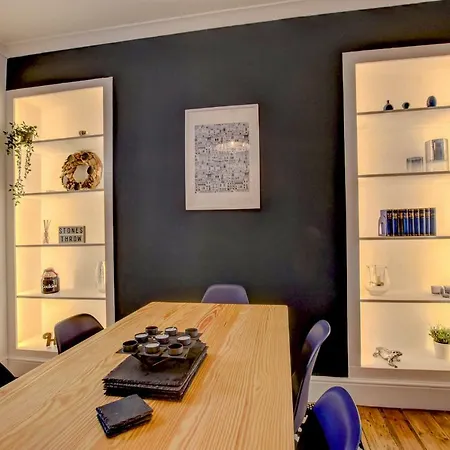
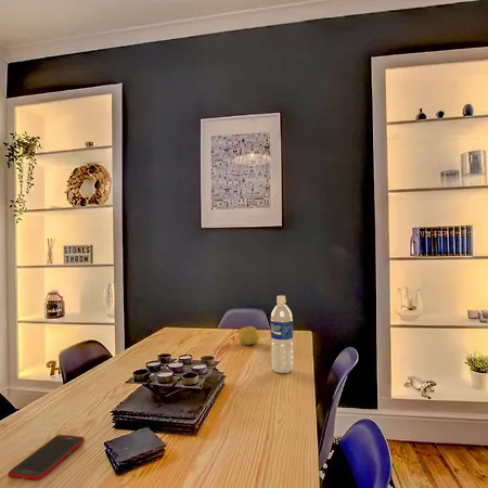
+ cell phone (49, 455)
+ fruit (248, 335)
+ water bottle (281, 333)
